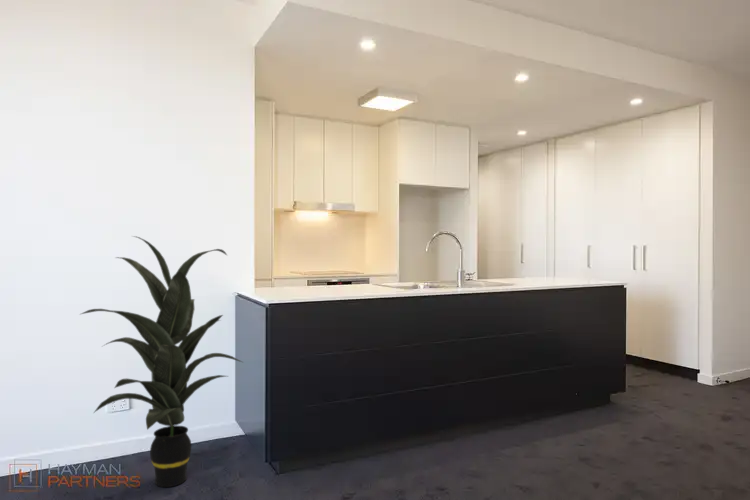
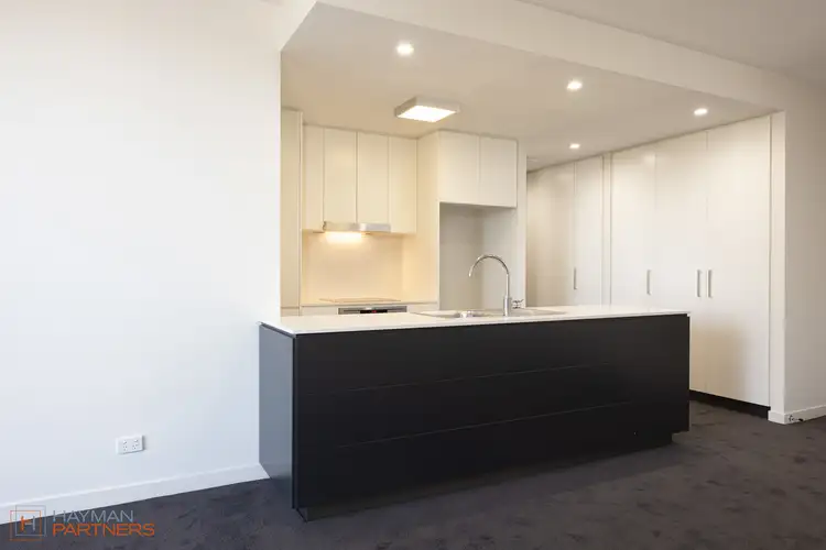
- indoor plant (161, 358)
